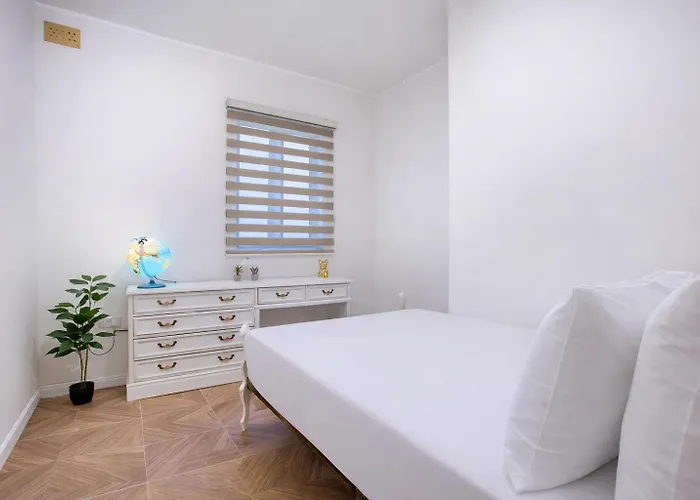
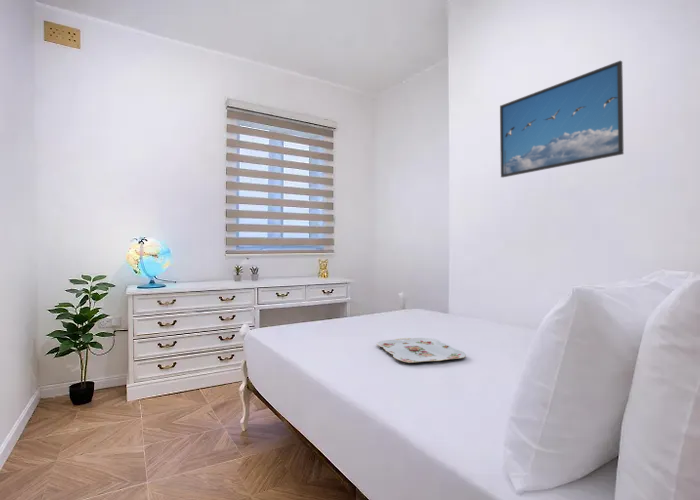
+ serving tray (418, 349)
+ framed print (553, 126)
